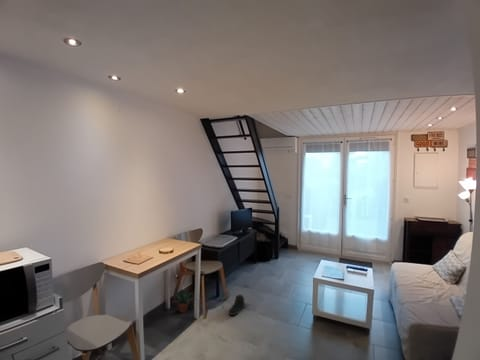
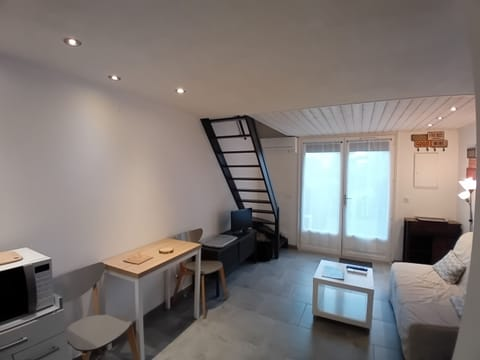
- potted plant (183, 300)
- sneaker (236, 303)
